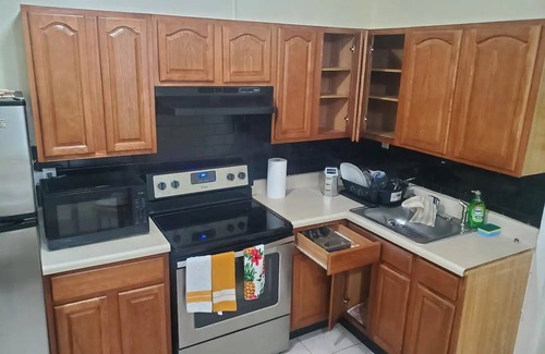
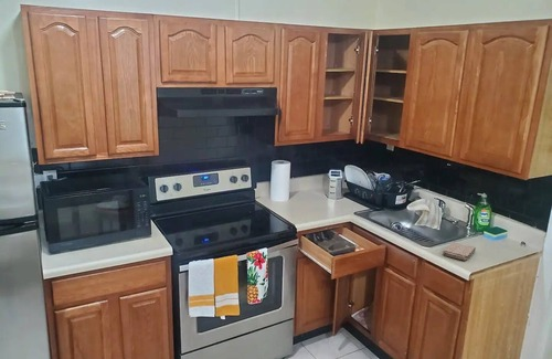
+ washcloth (458, 250)
